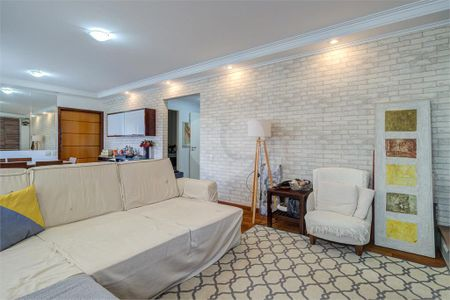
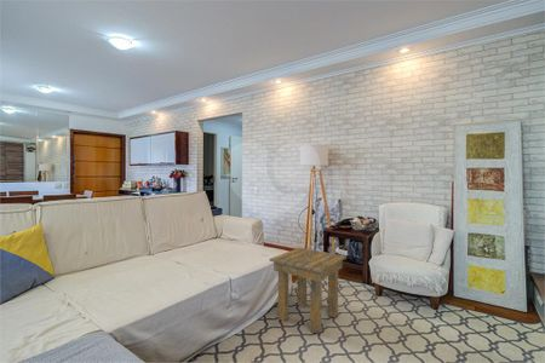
+ side table (310, 288)
